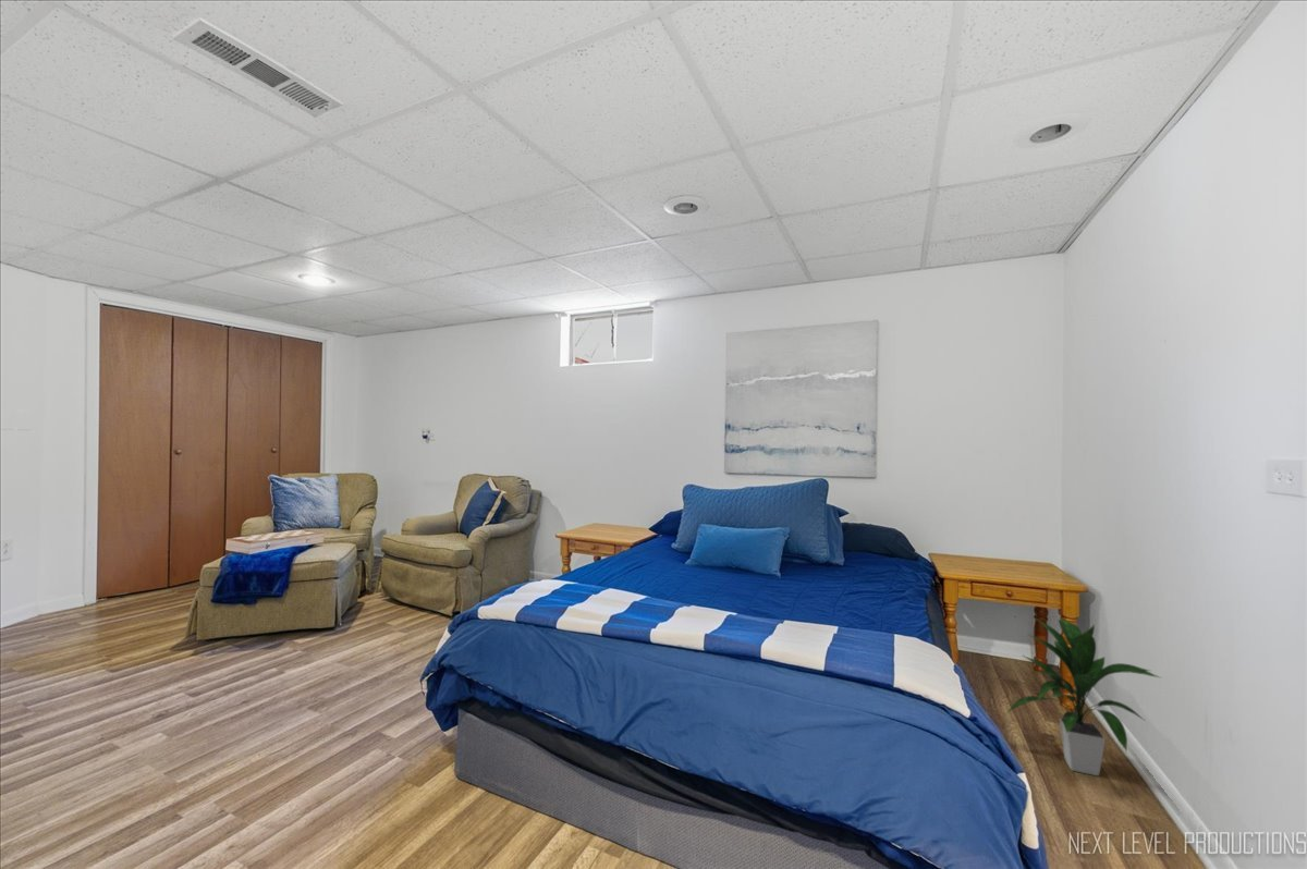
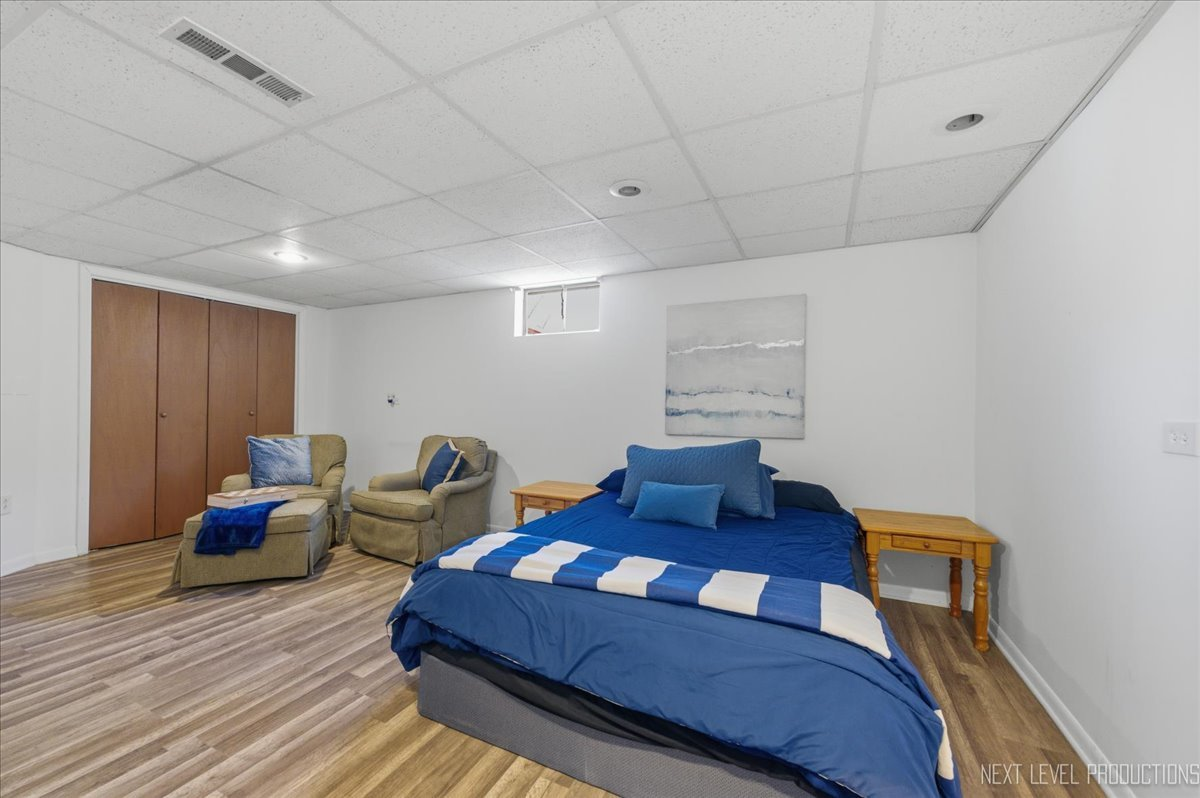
- indoor plant (1075, 690)
